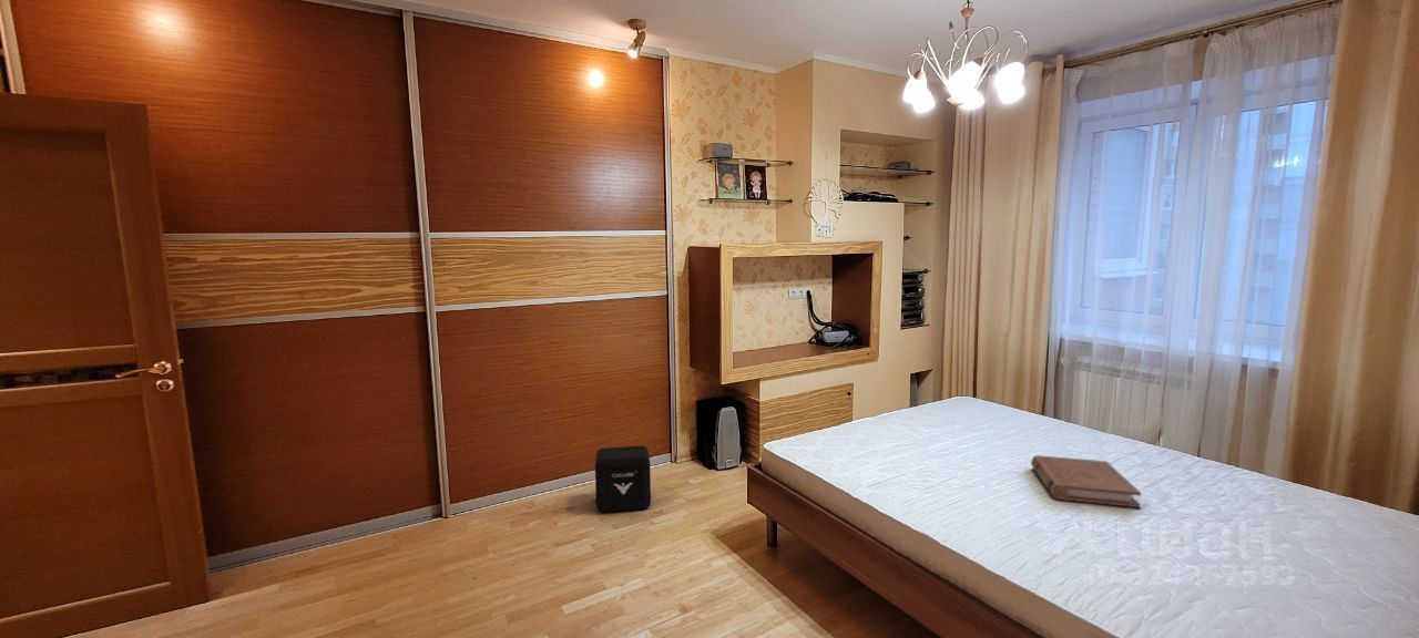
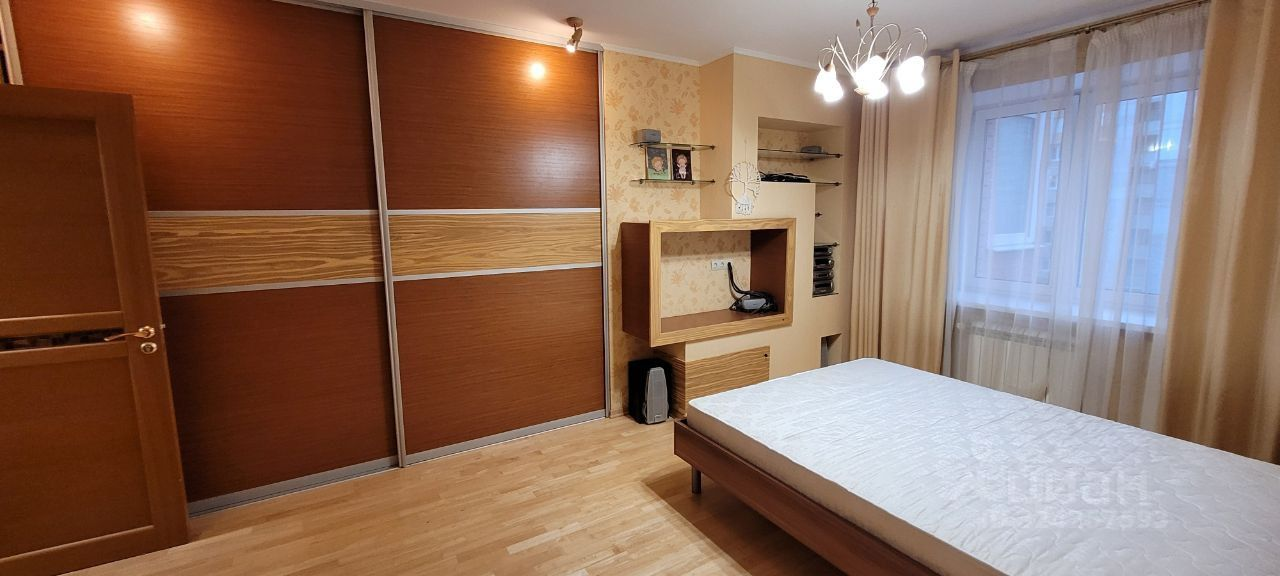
- book (1080, 478)
- air purifier (622, 478)
